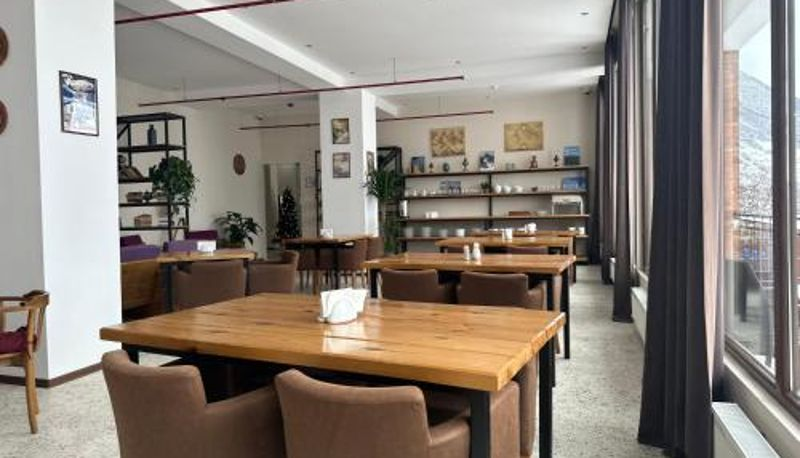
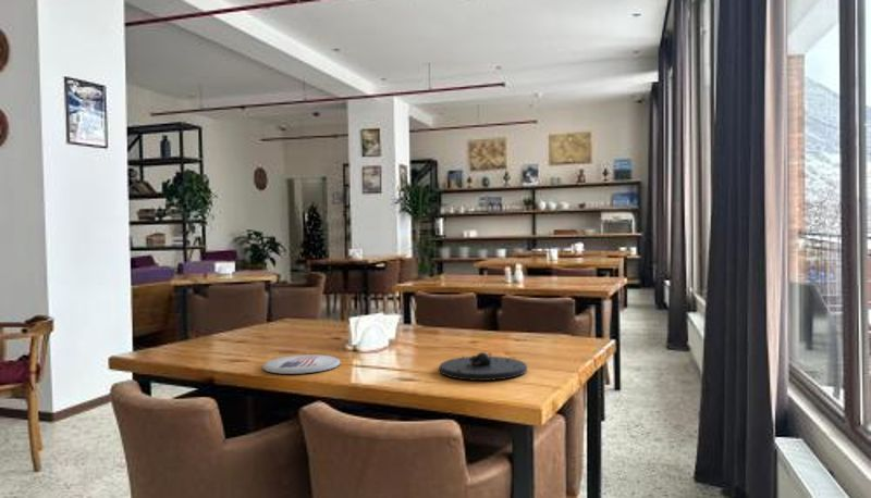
+ plate (482, 361)
+ plate (302, 362)
